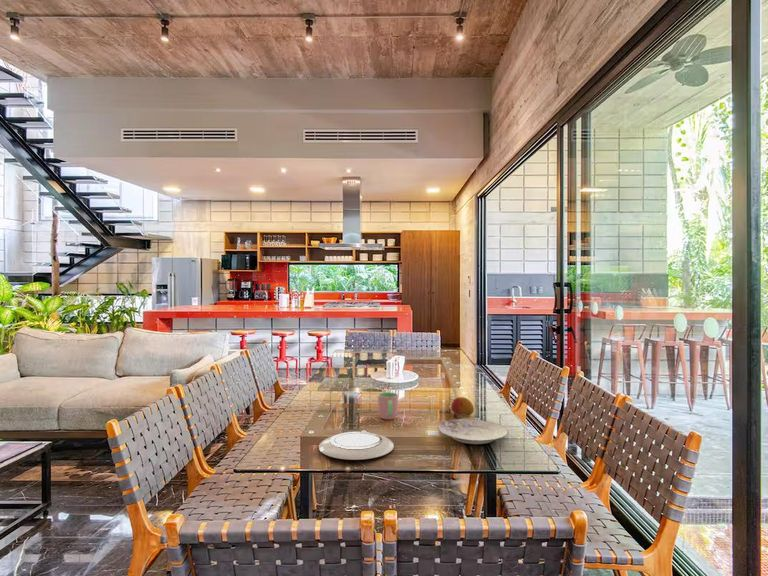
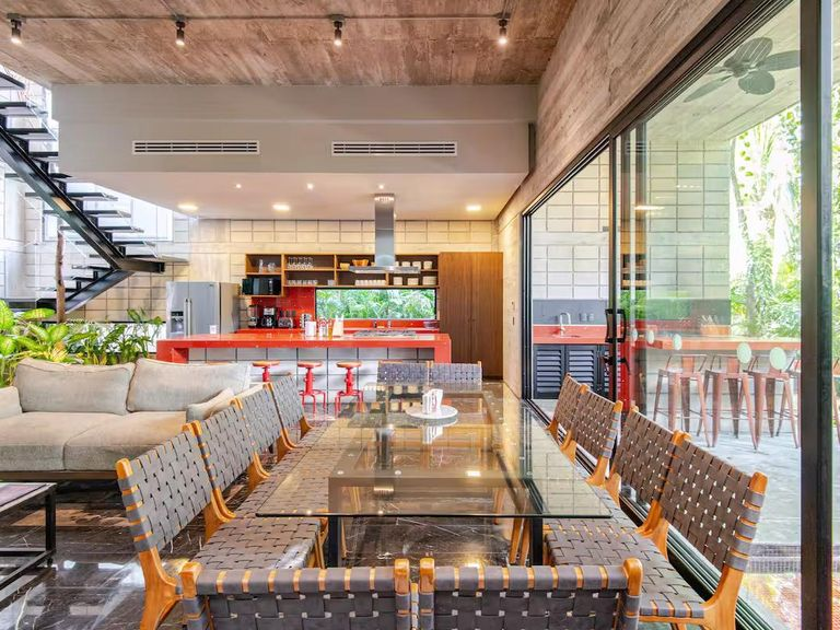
- plate (472, 432)
- cup (388, 406)
- plate (356, 442)
- fruit (462, 405)
